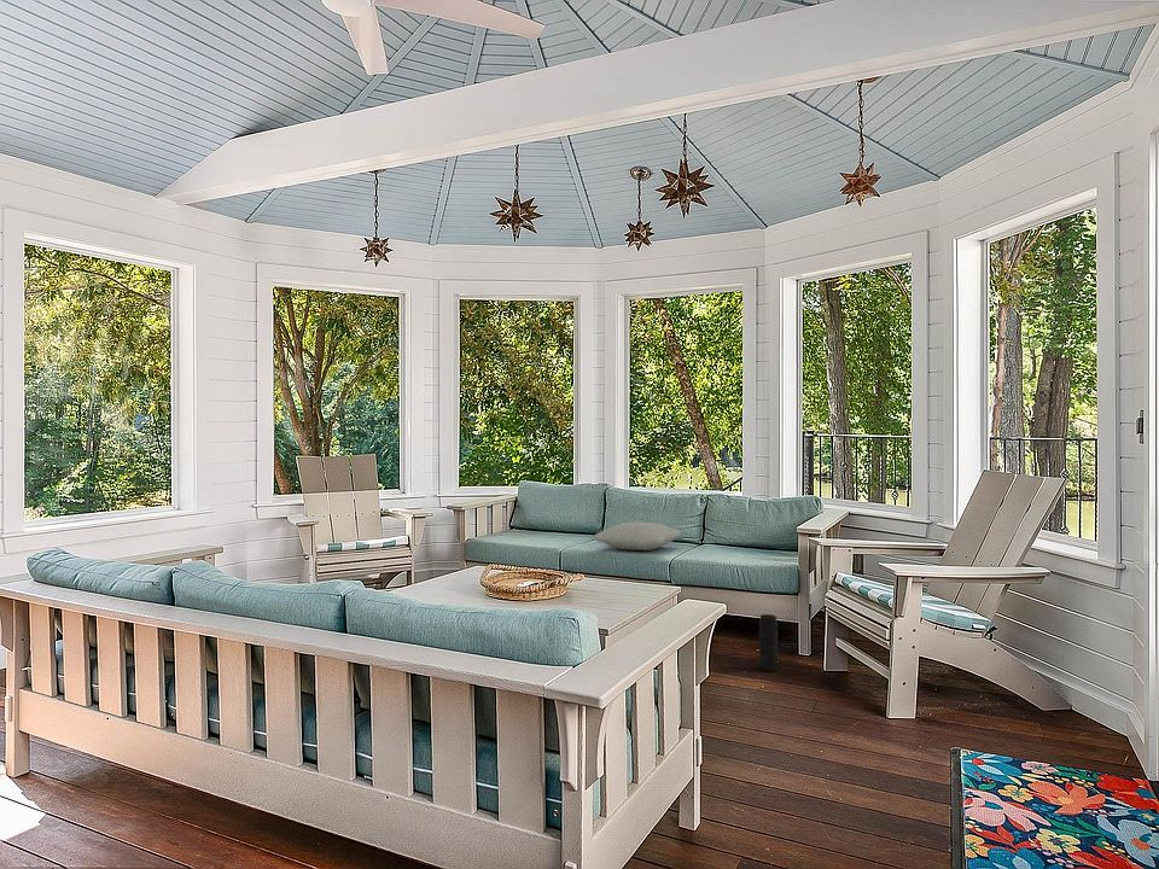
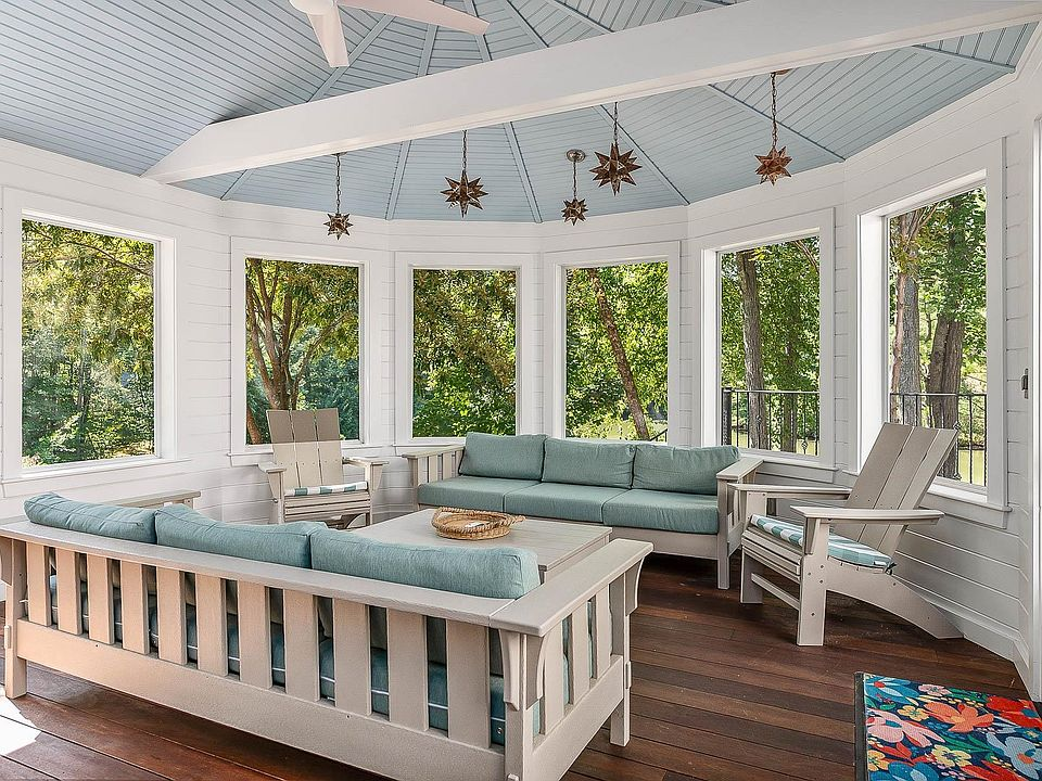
- speaker (768, 642)
- cushion (637, 535)
